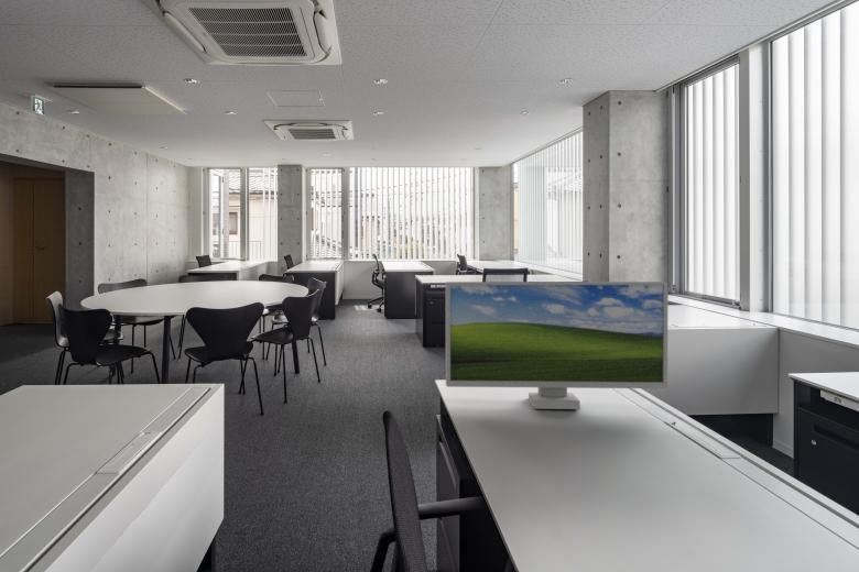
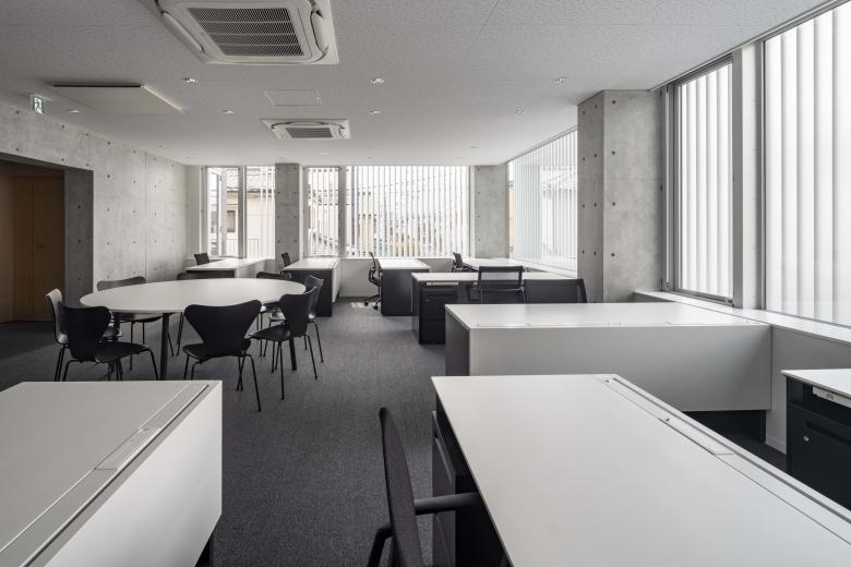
- monitor (553, 342)
